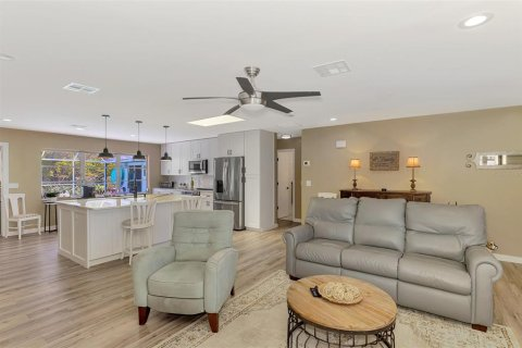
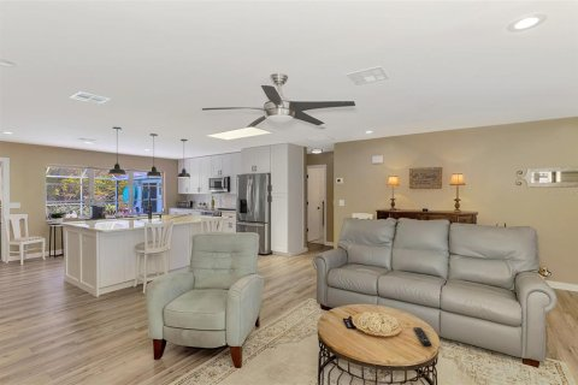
+ remote control (421, 336)
